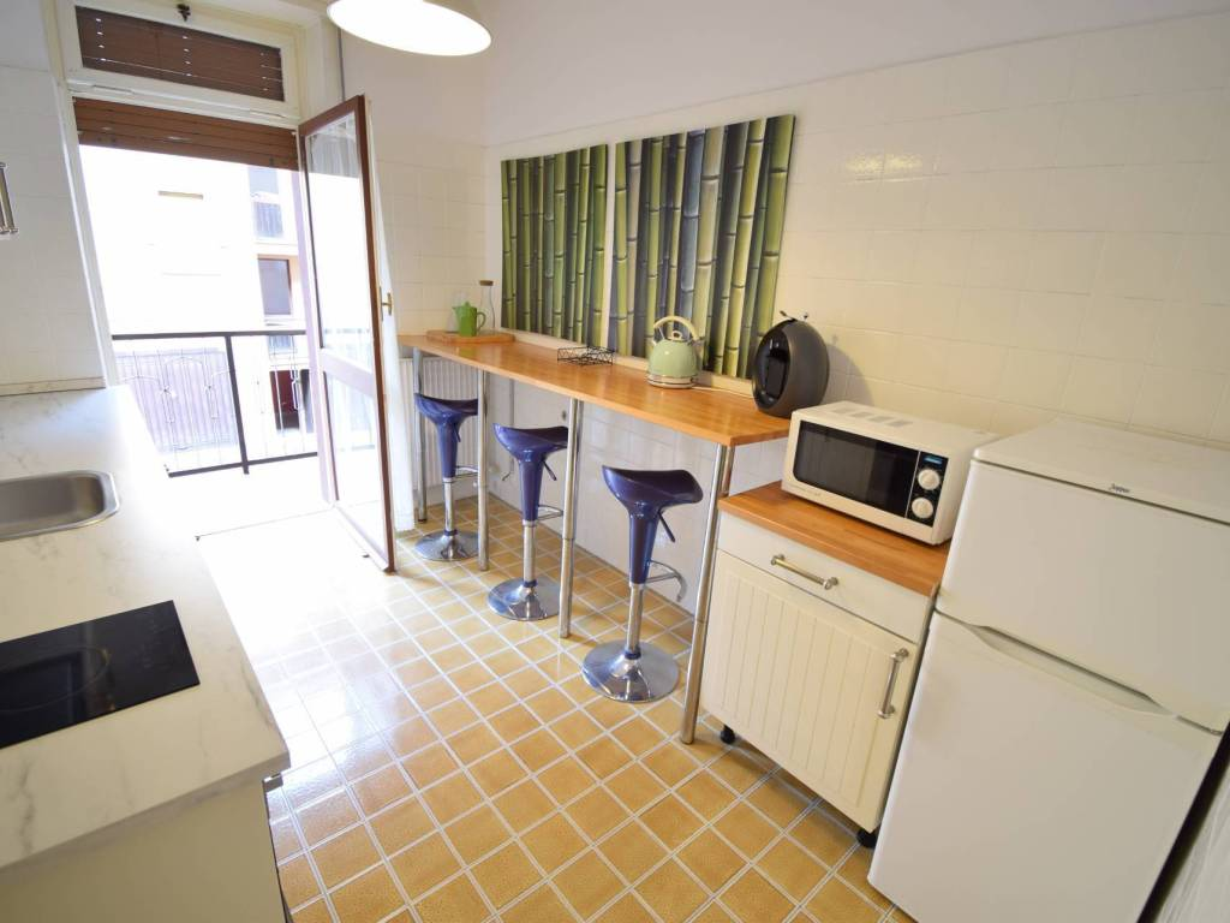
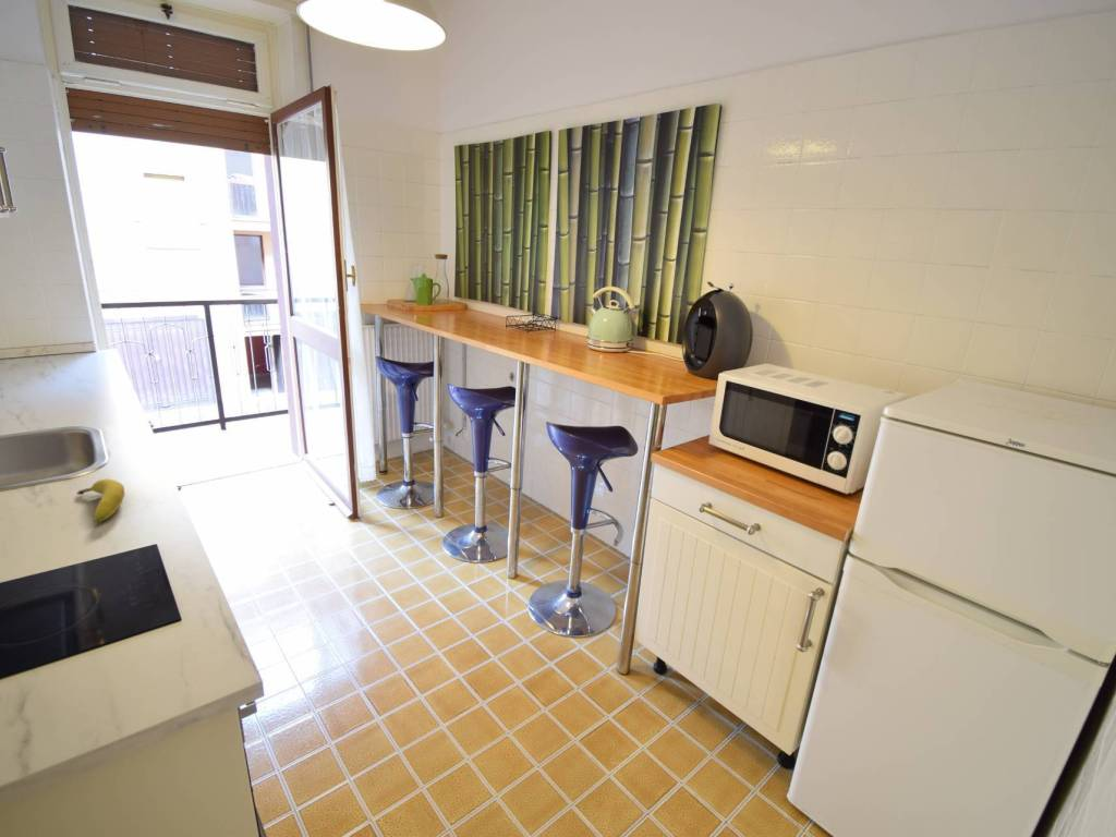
+ fruit (102, 495)
